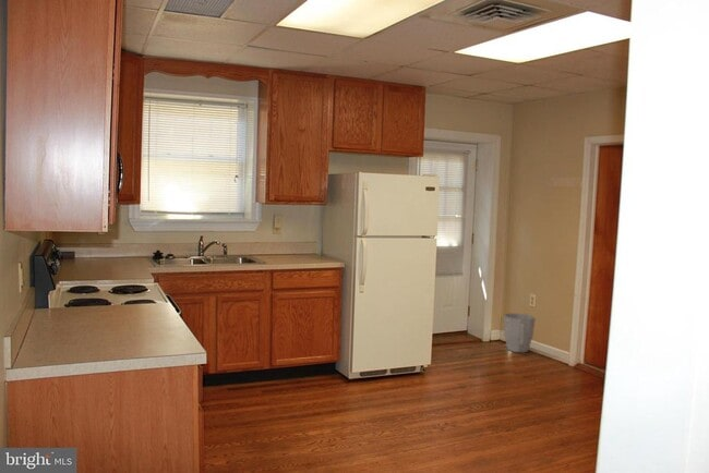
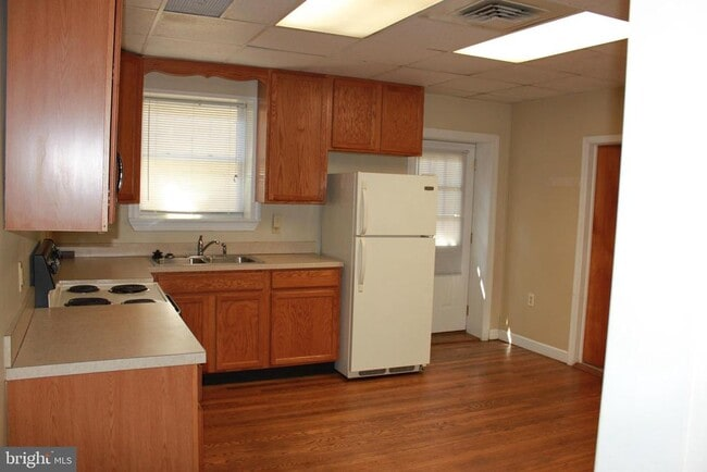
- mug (519, 333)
